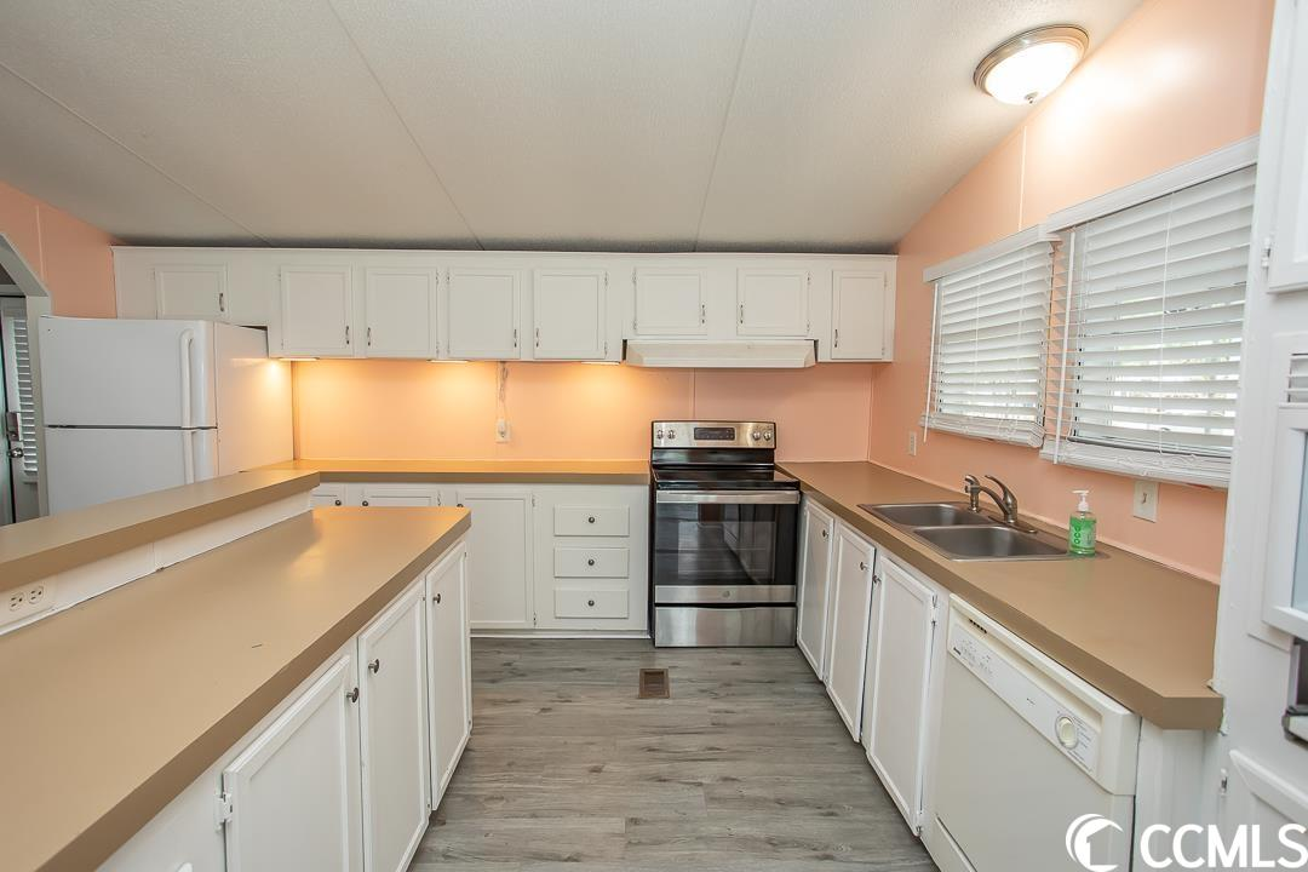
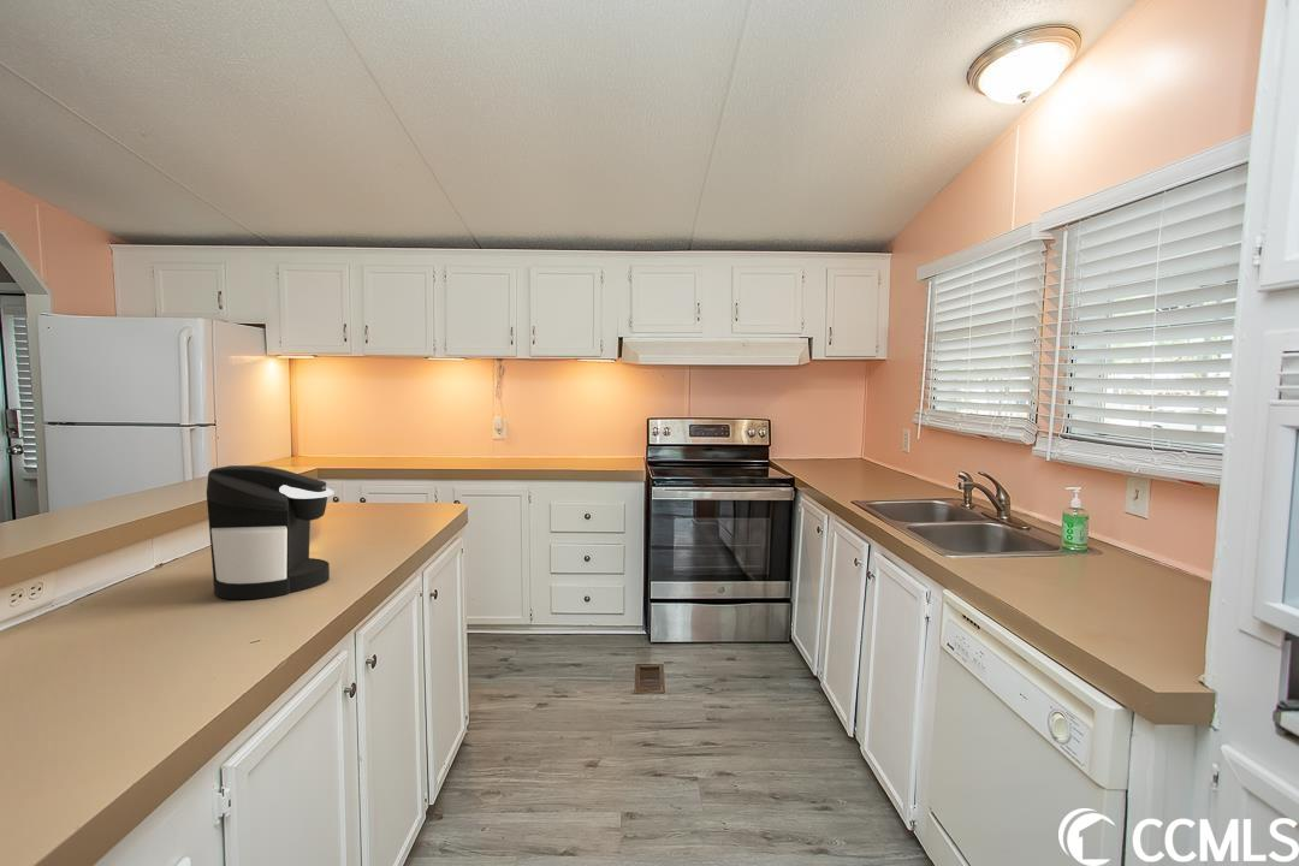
+ coffee maker (275, 524)
